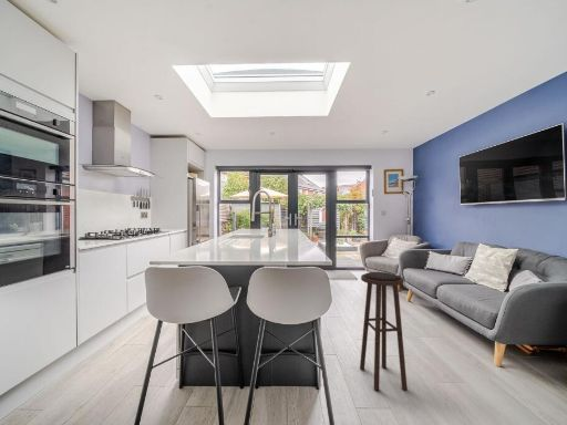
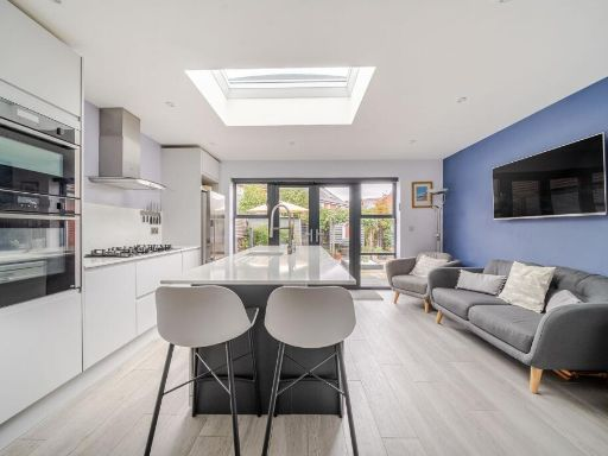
- stool (380, 326)
